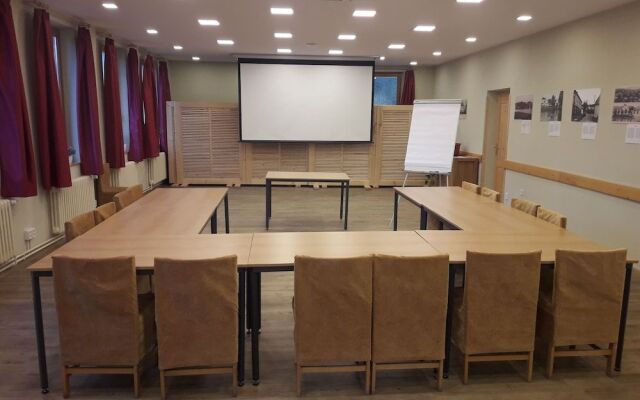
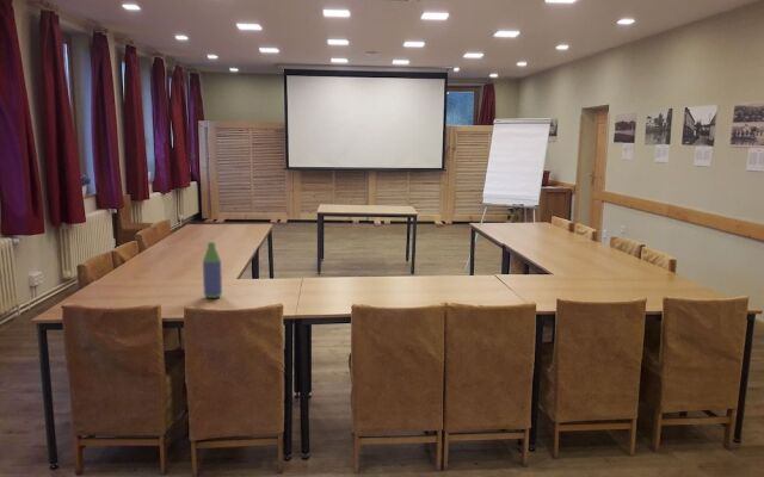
+ bottle (211, 270)
